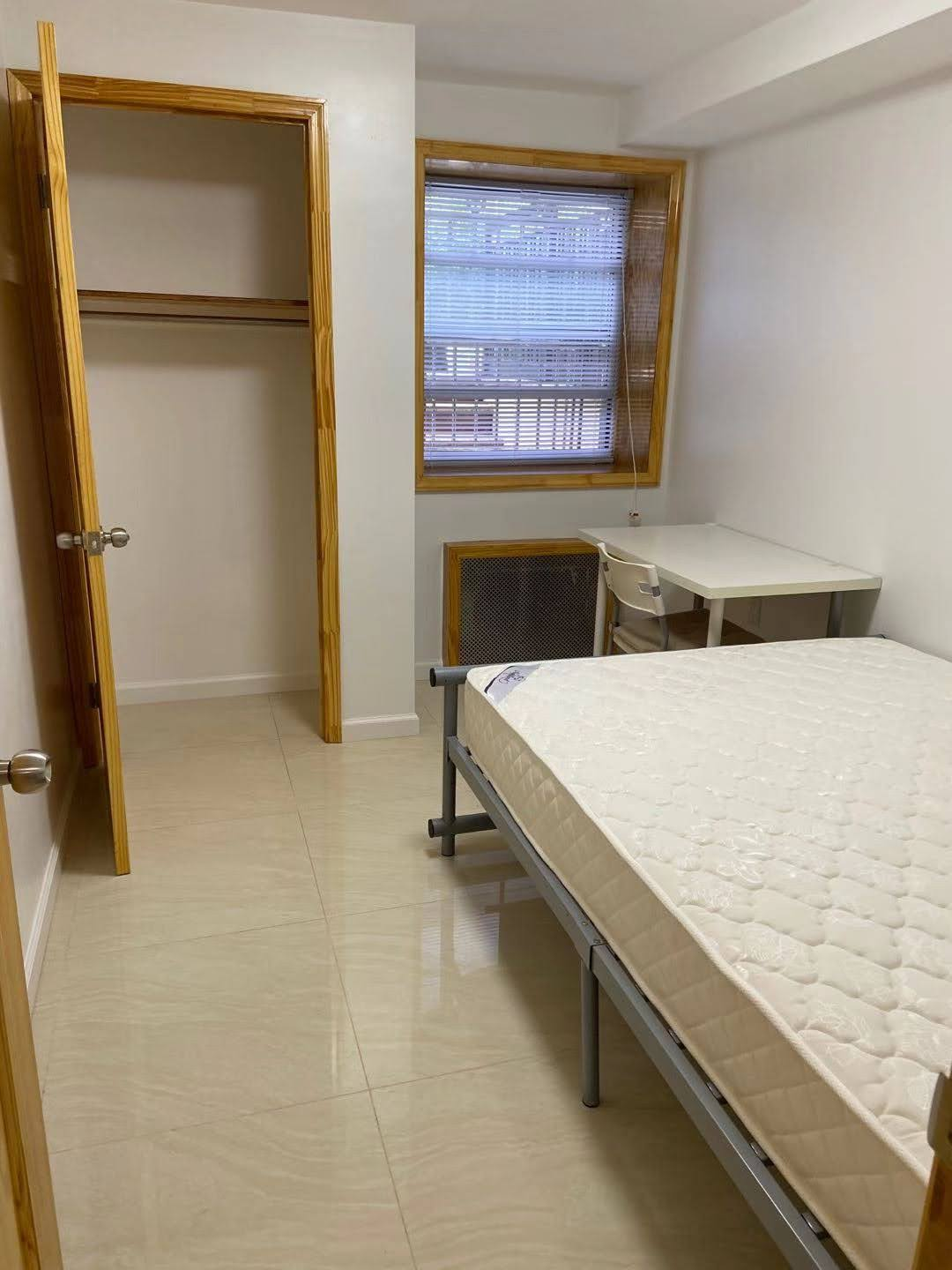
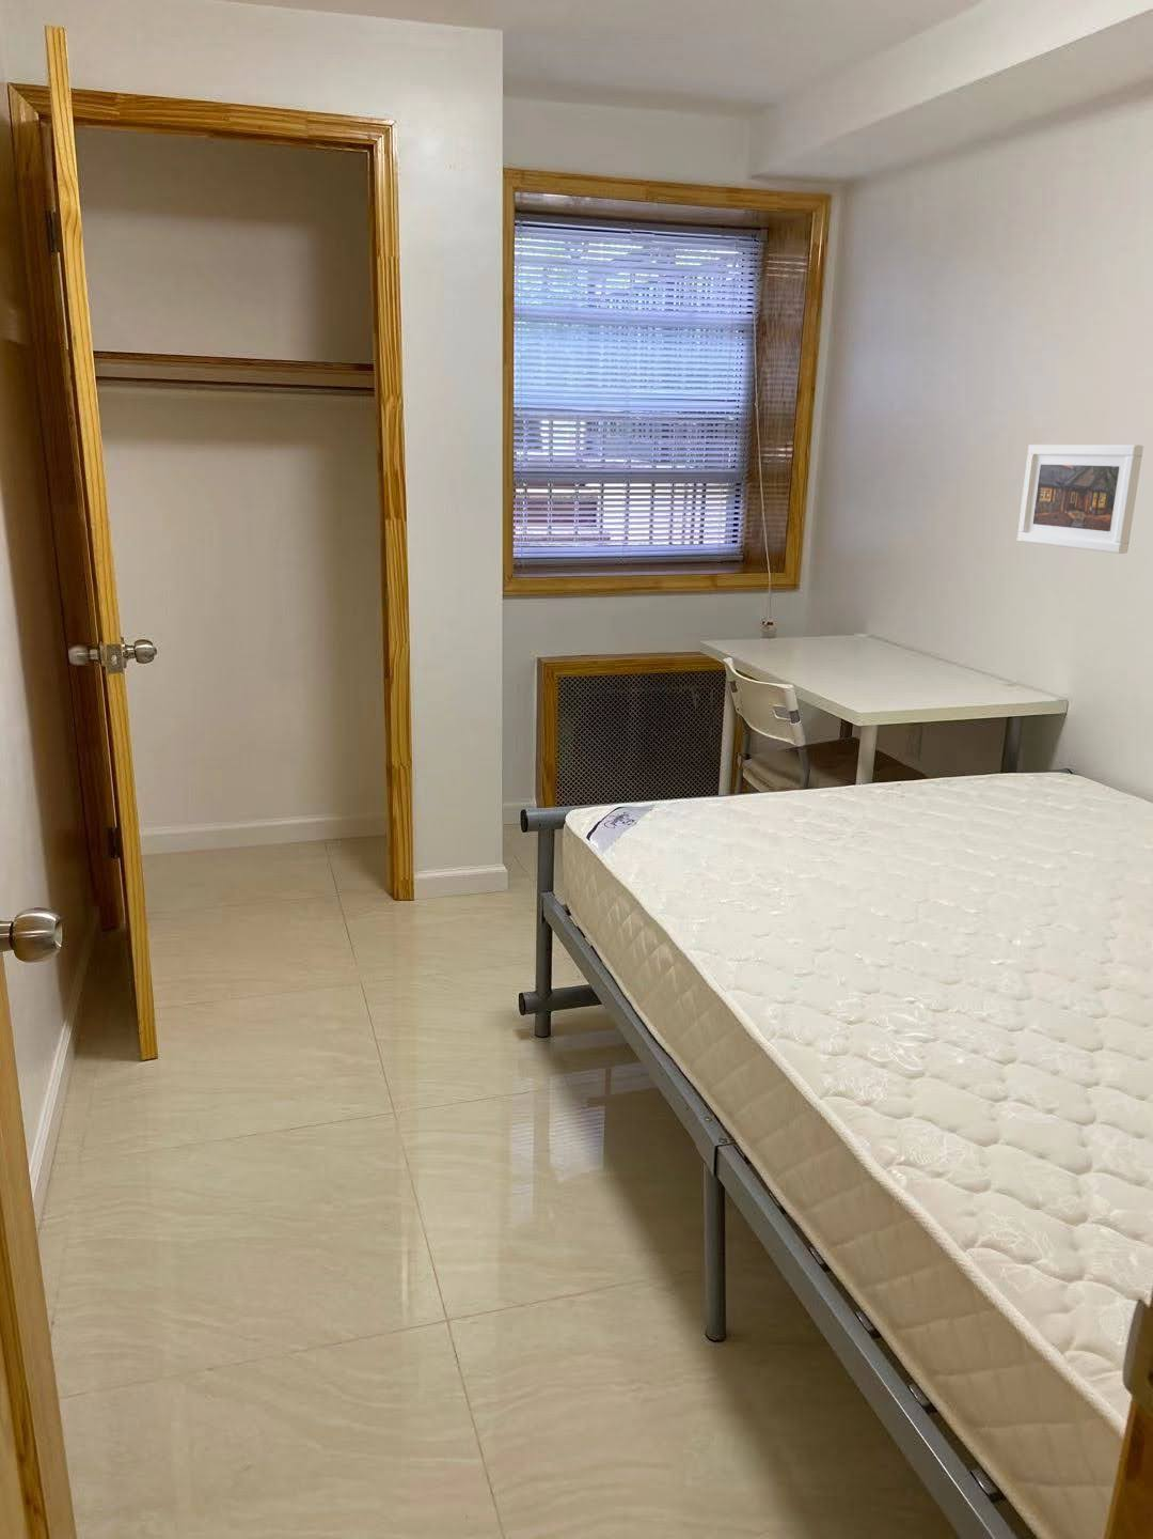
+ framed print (1075, 496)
